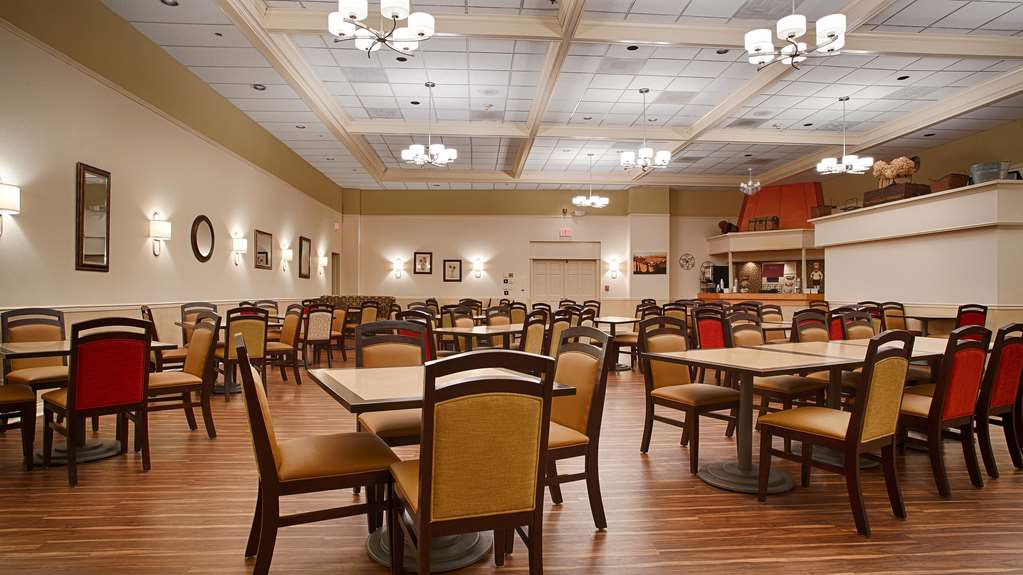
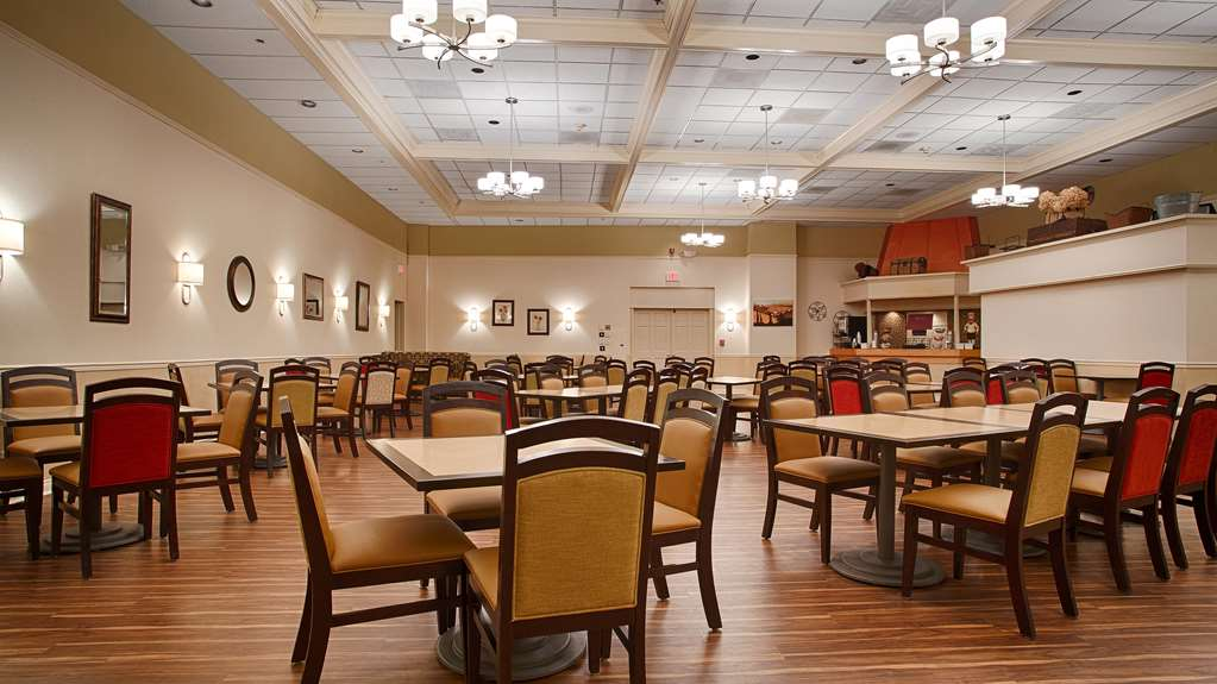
- chandelier (750, 181)
